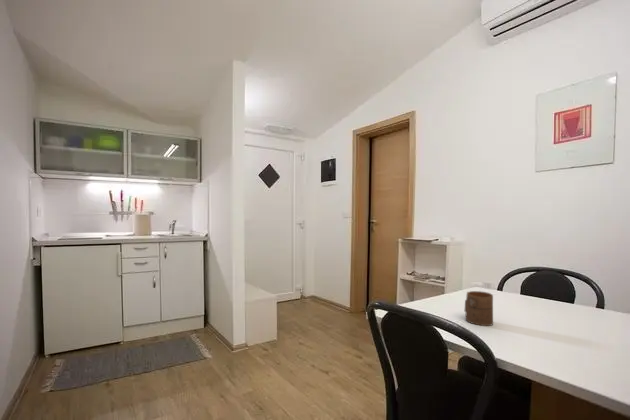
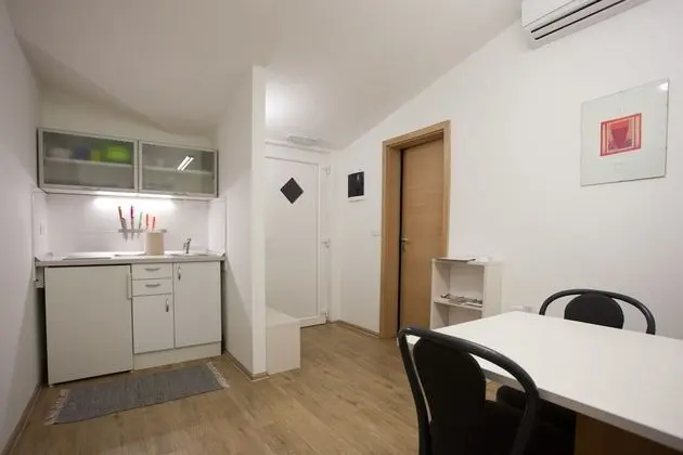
- cup (478, 307)
